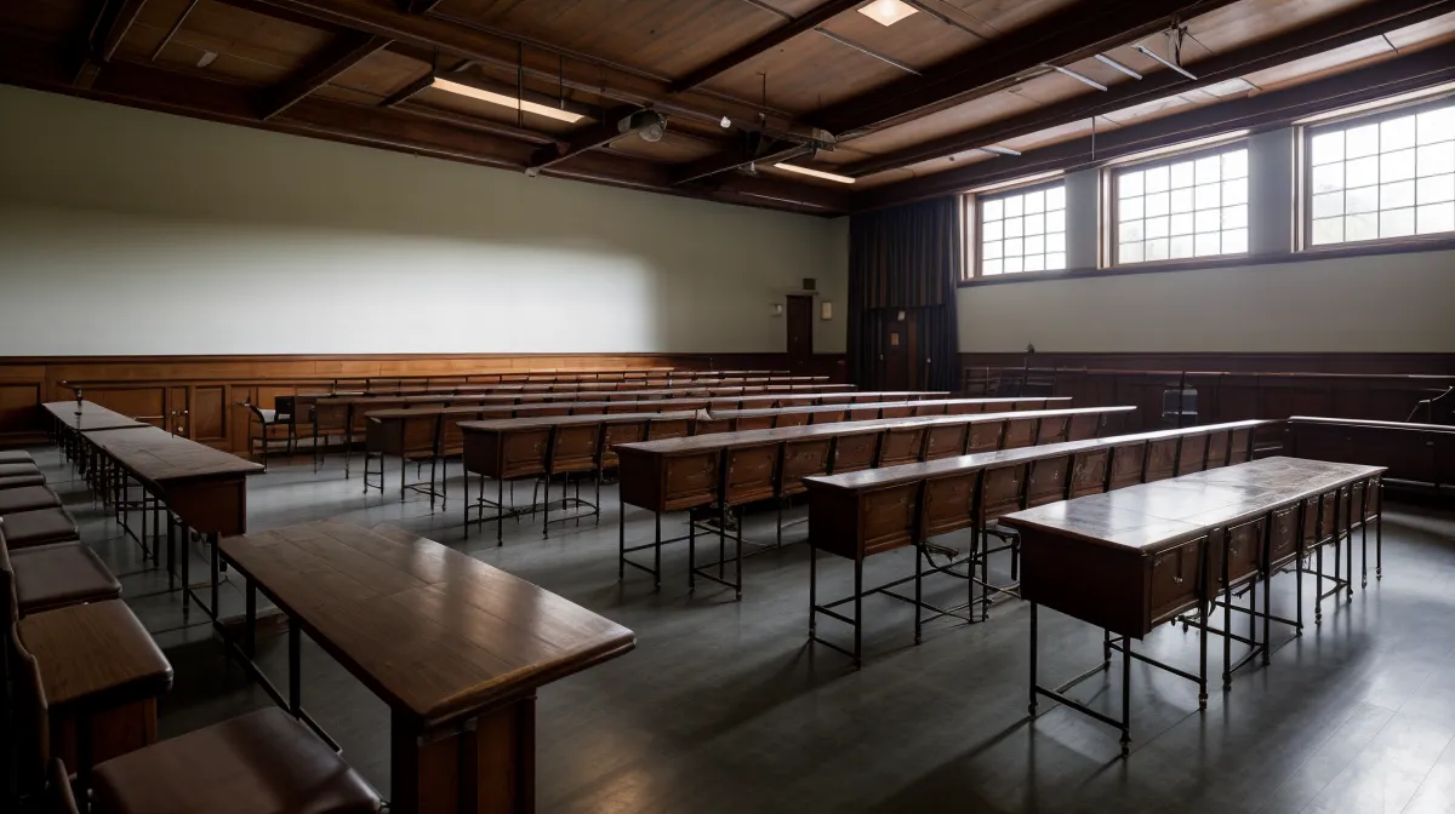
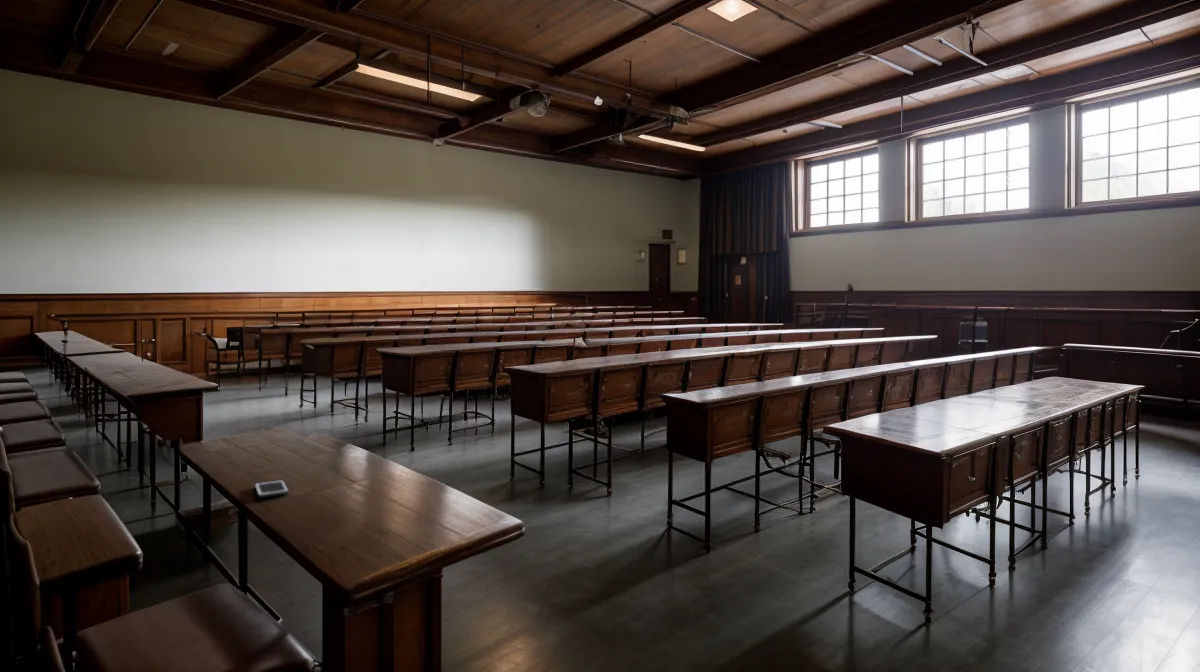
+ cell phone (271, 488)
